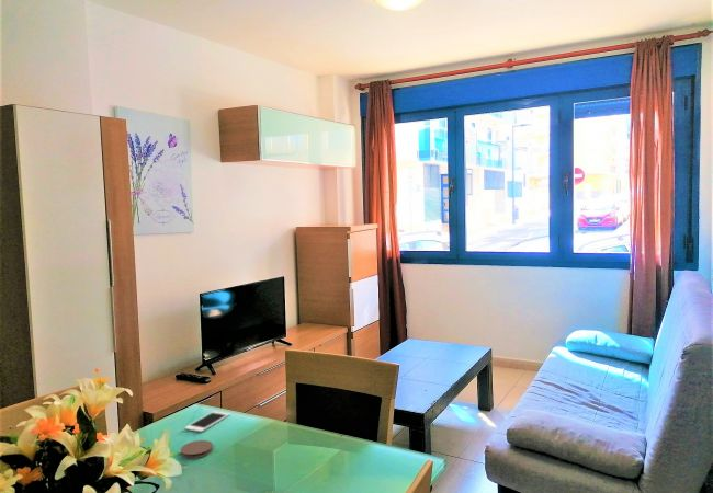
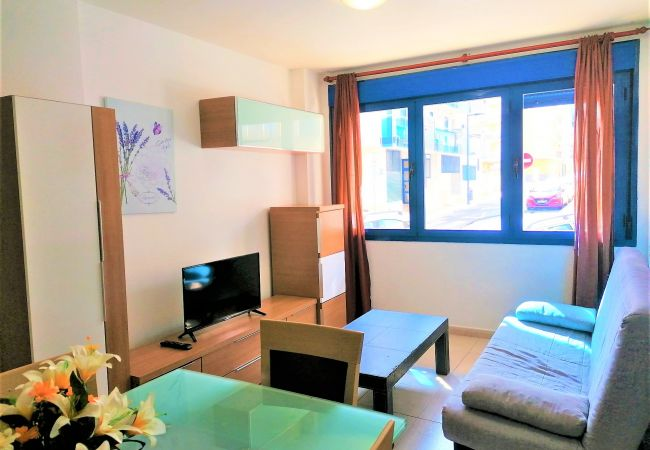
- cell phone (207, 421)
- coaster (196, 448)
